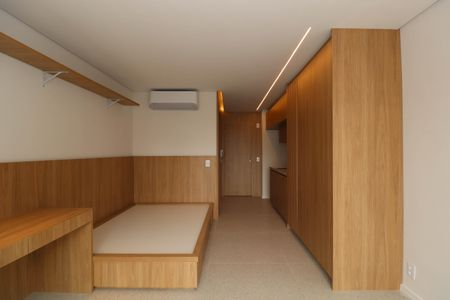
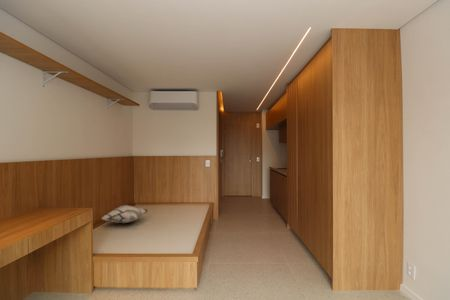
+ decorative pillow (126, 214)
